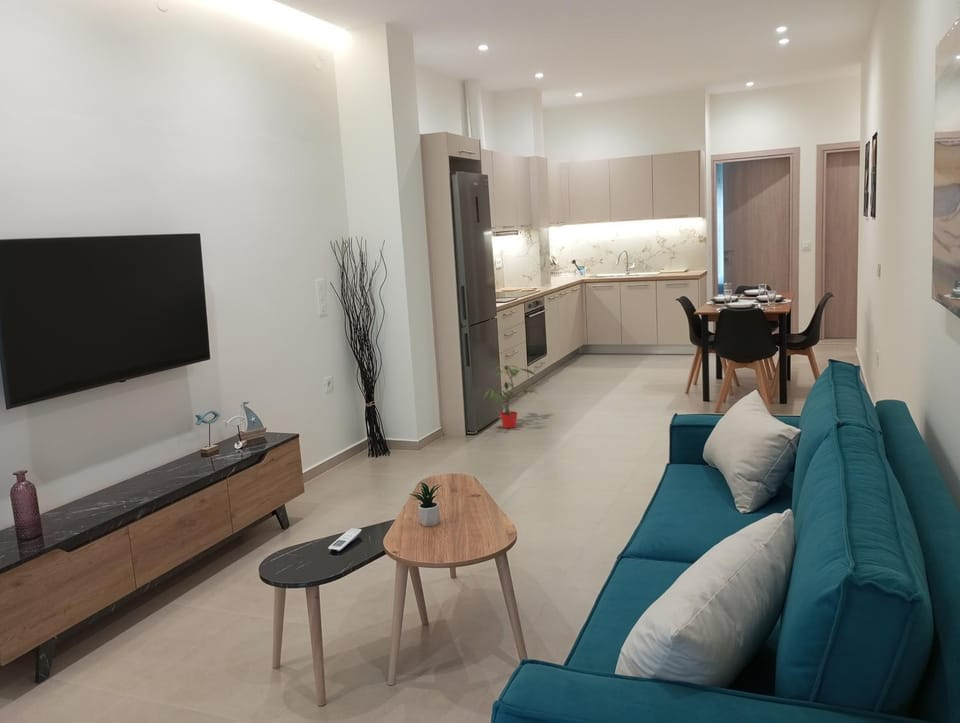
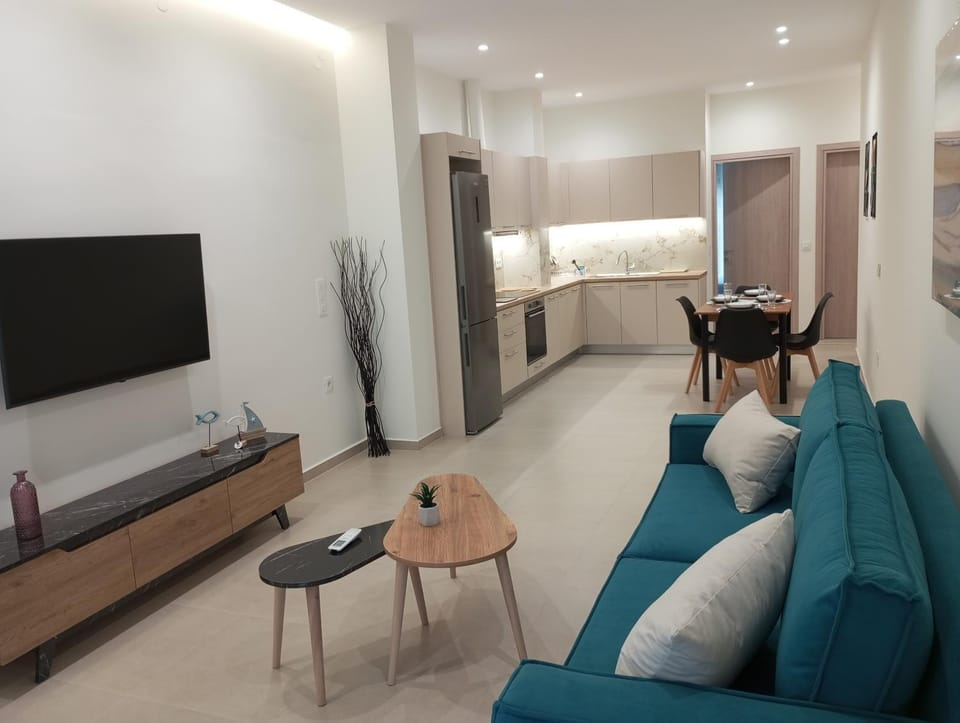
- potted plant (511, 395)
